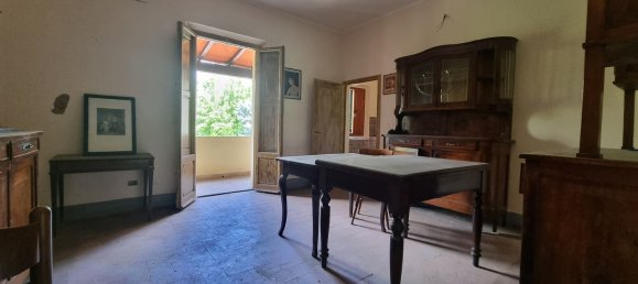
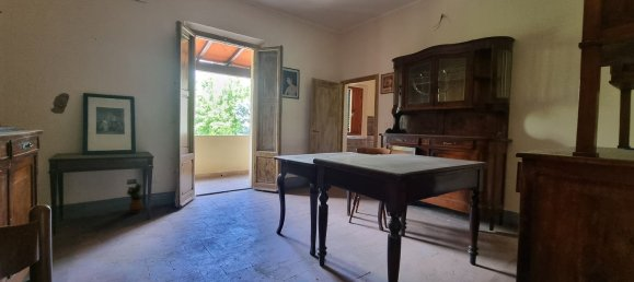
+ potted plant (134, 197)
